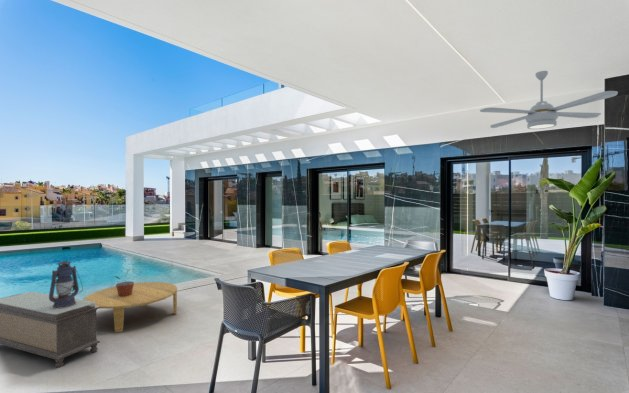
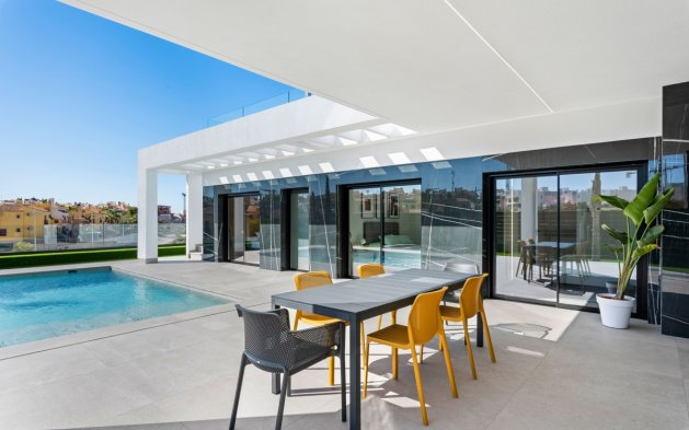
- potted plant (125, 282)
- ceiling fan (541, 99)
- bench (42, 325)
- lantern (65, 283)
- coffee table (133, 304)
